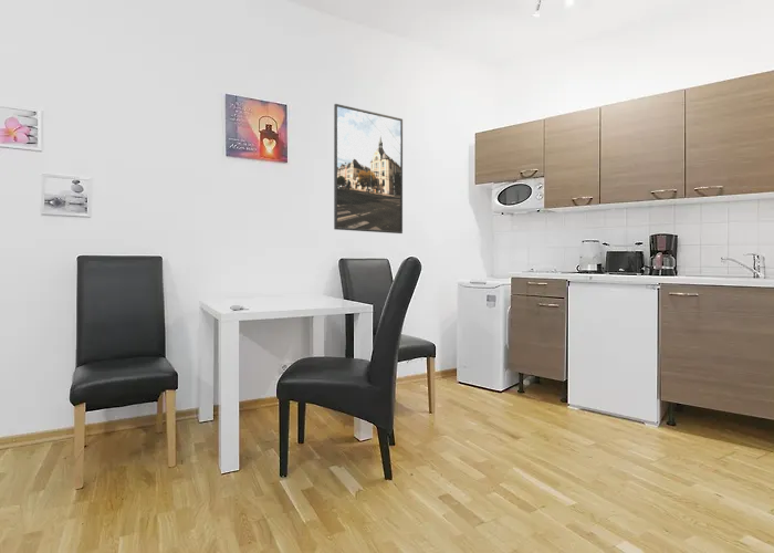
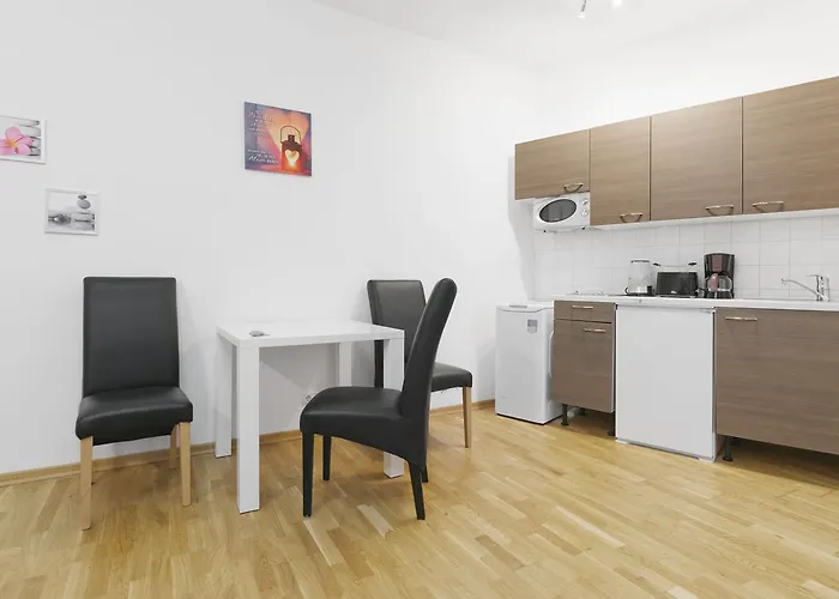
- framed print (369, 171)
